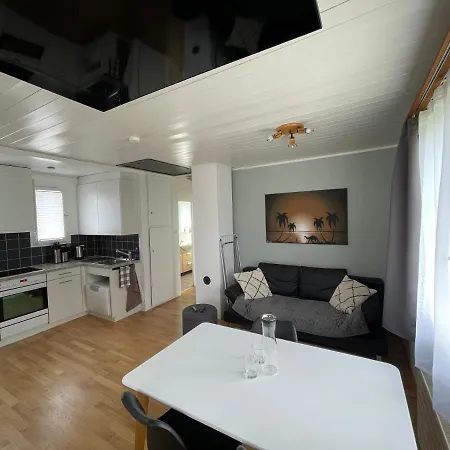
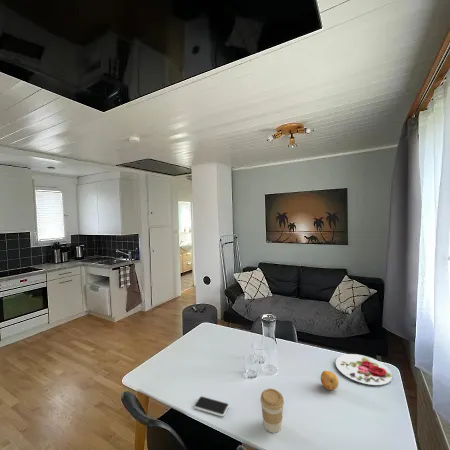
+ fruit (329, 379)
+ smartphone (211, 405)
+ coffee cup (272, 409)
+ plate (362, 367)
